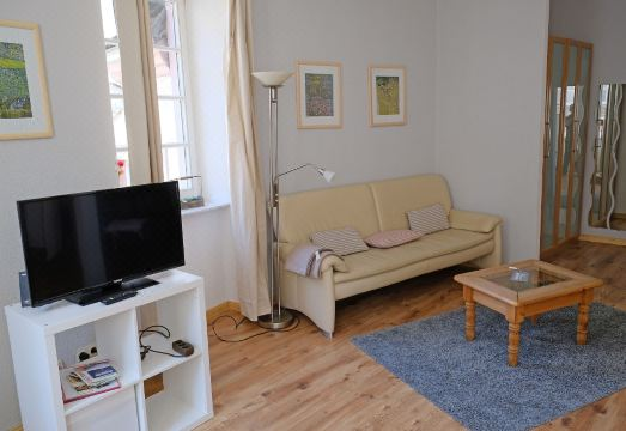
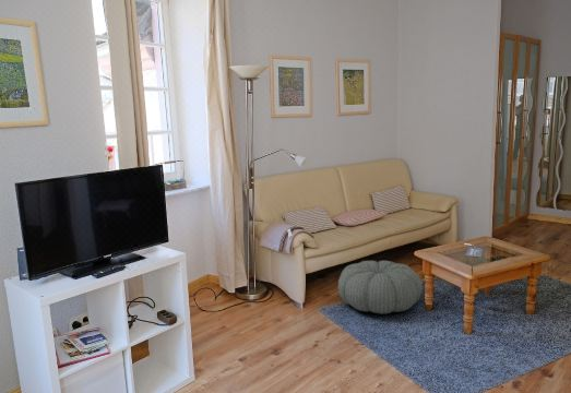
+ pouf (379, 285)
